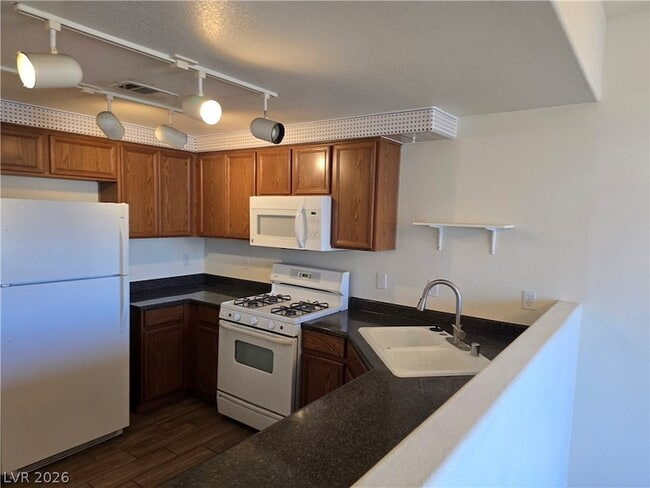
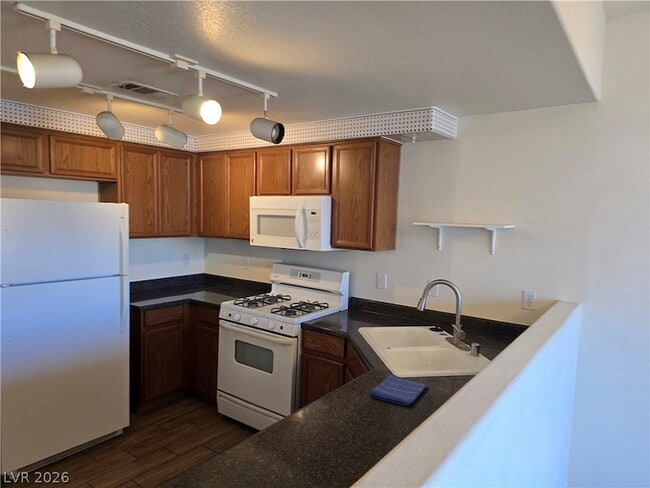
+ dish towel (398, 388)
